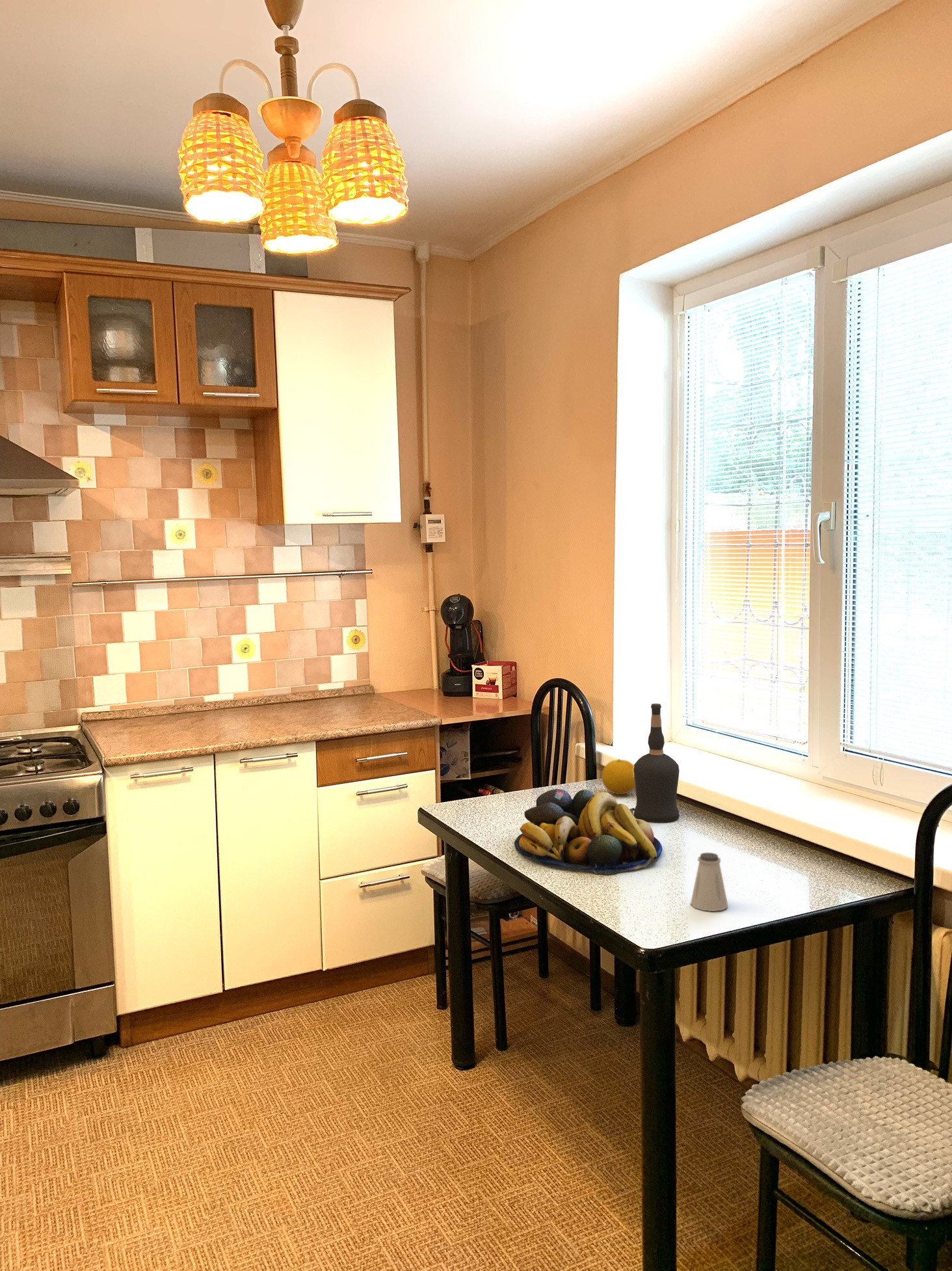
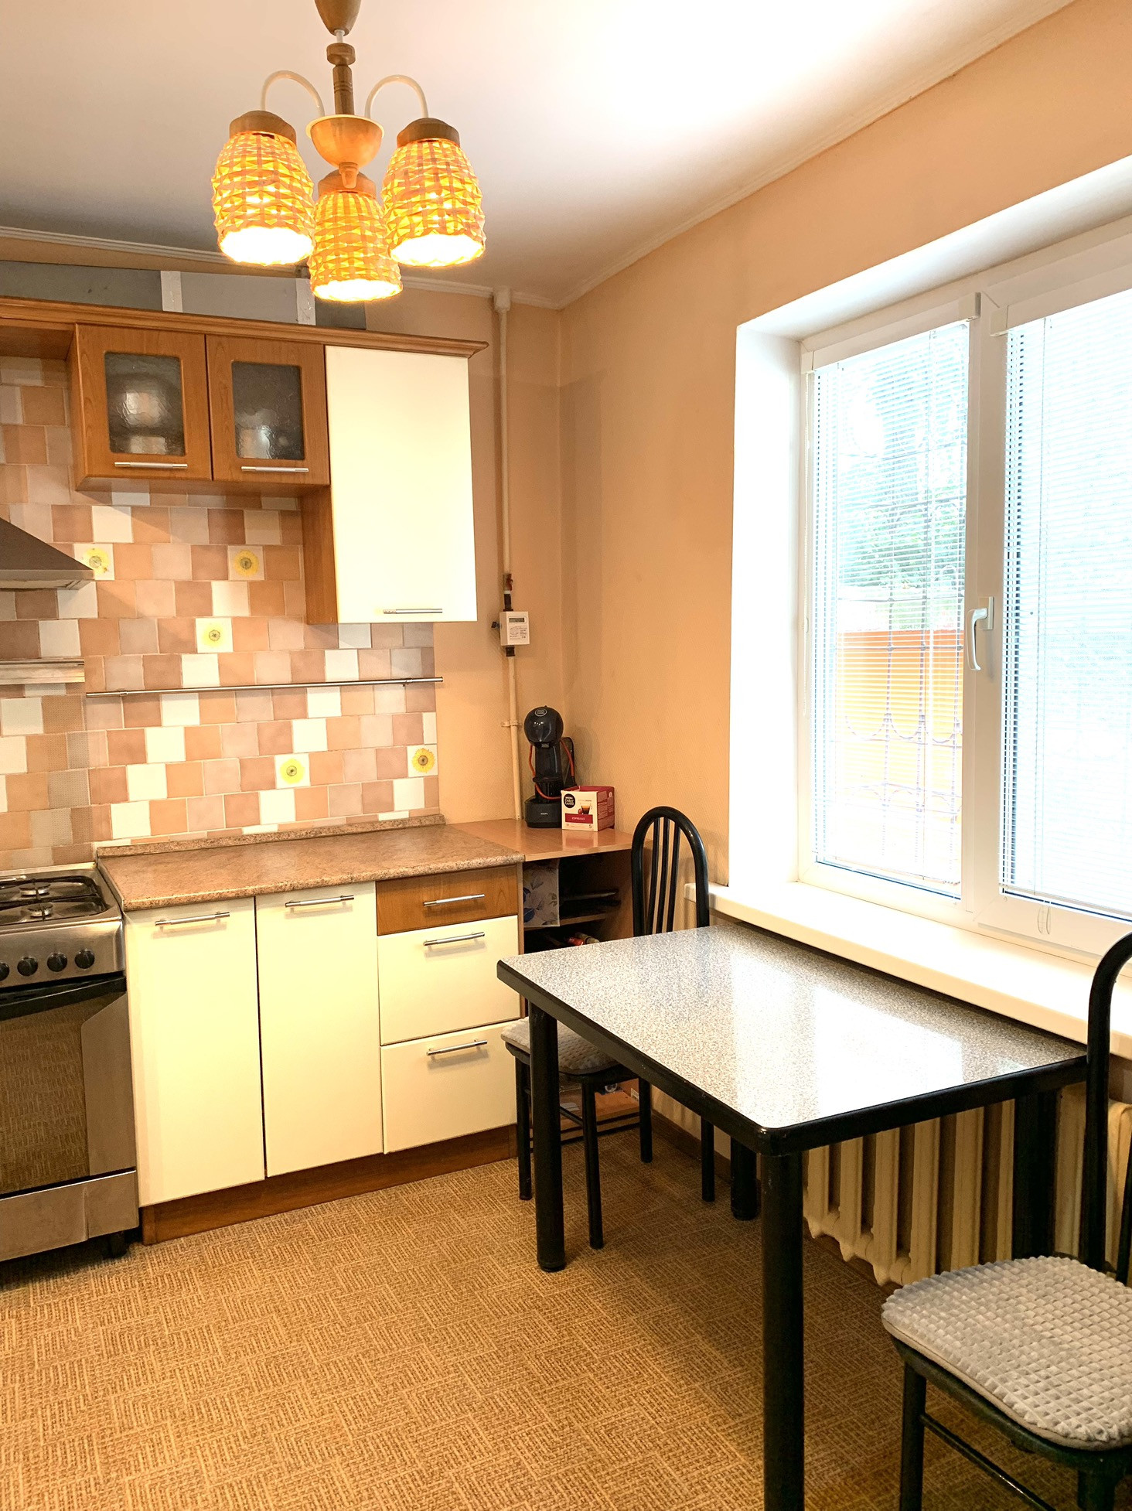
- fruit bowl (588, 821)
- liquor bottle (656, 760)
- saltshaker (709, 879)
- fruit (620, 776)
